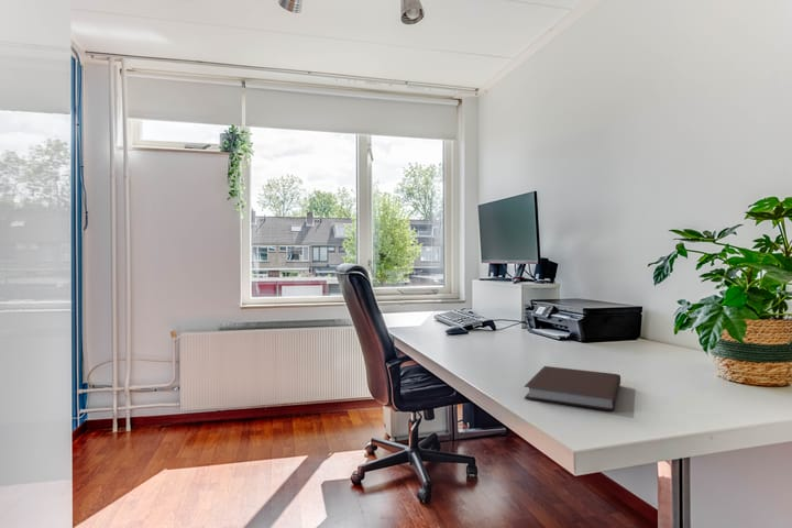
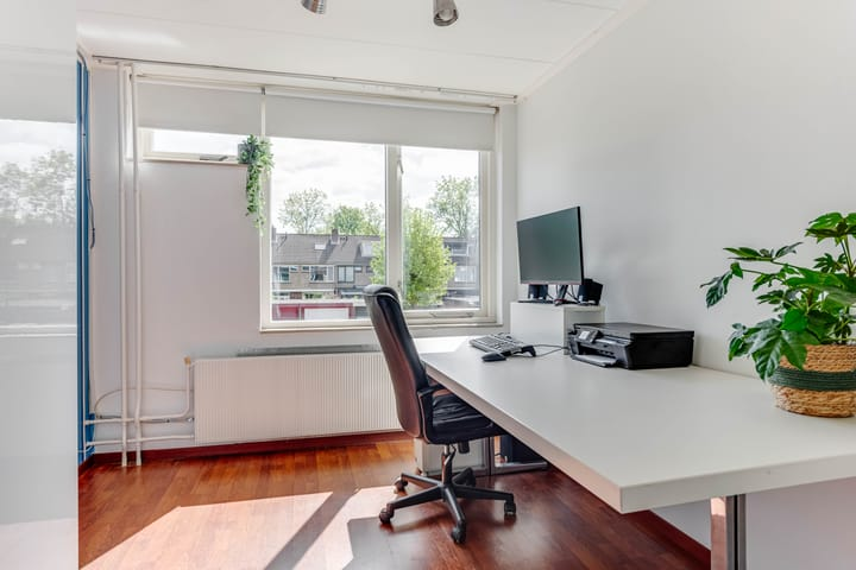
- notebook (574, 385)
